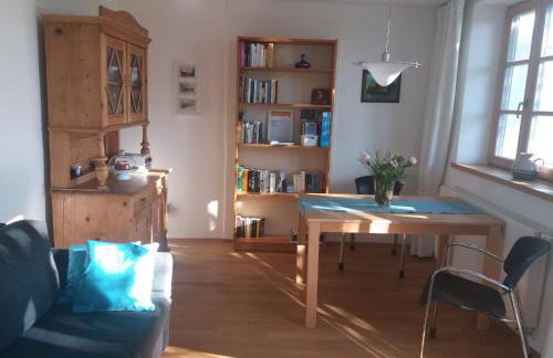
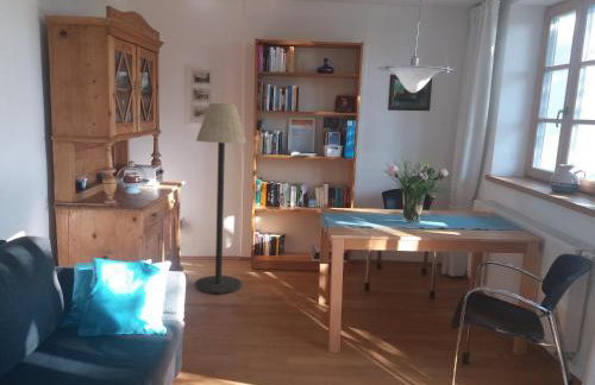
+ floor lamp (220, 197)
